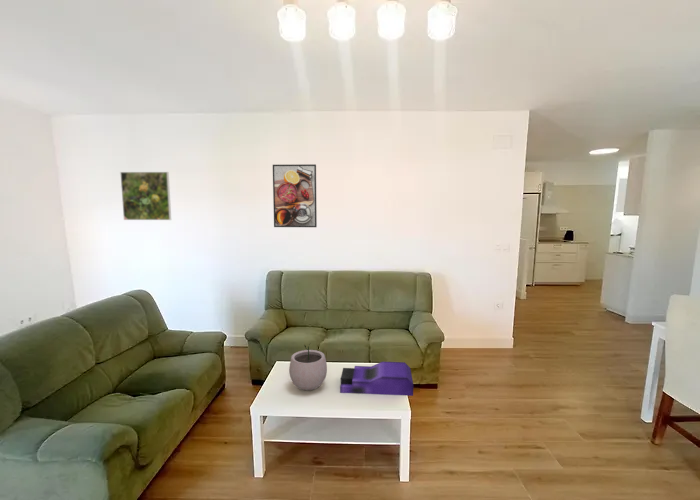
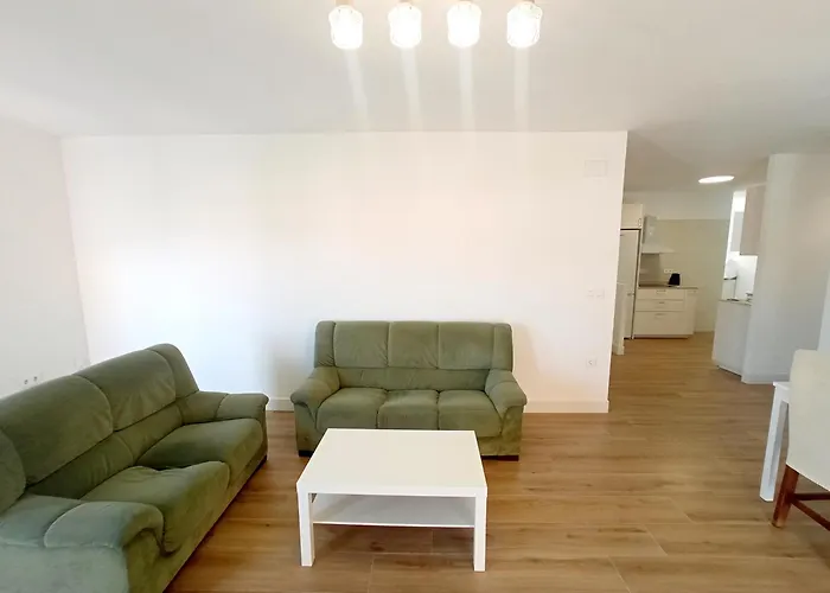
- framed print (146, 196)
- plant pot (308, 364)
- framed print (294, 196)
- video game console (376, 377)
